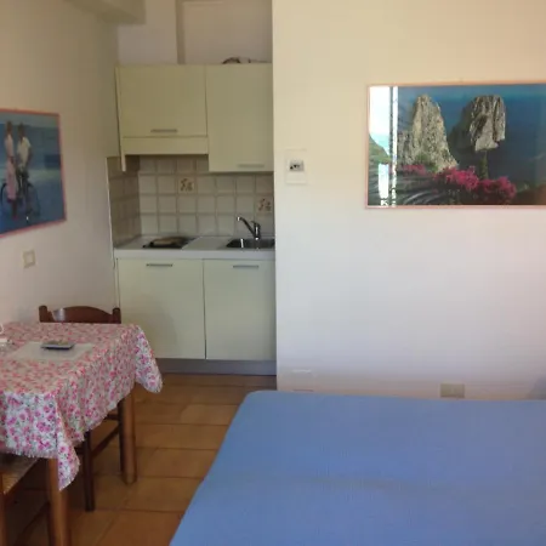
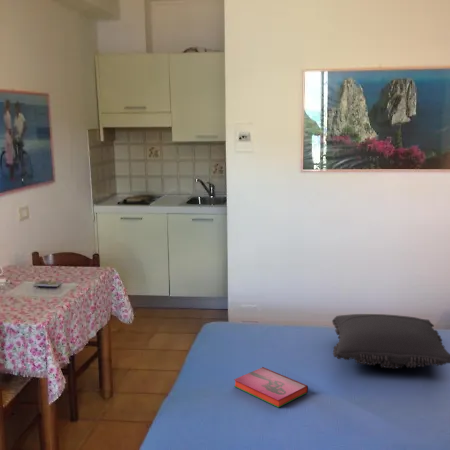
+ hardback book (270, 385)
+ pillow (387, 339)
